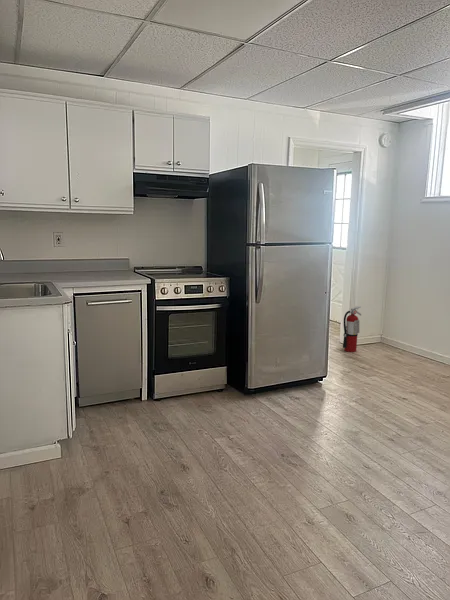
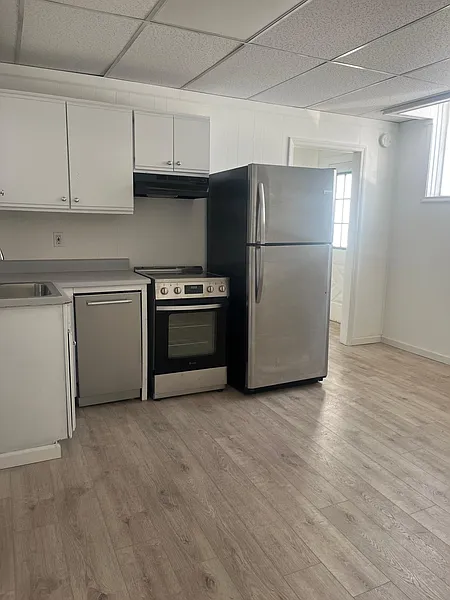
- fire extinguisher (351, 328)
